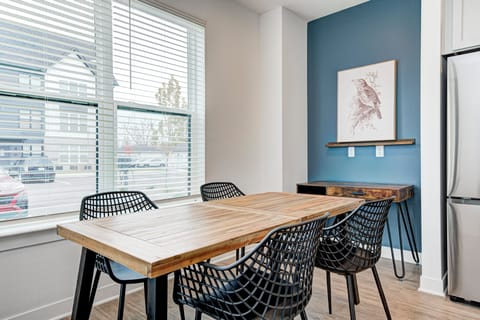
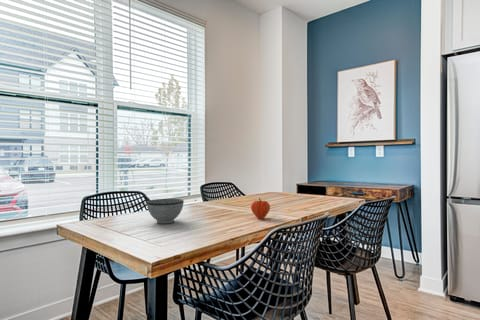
+ fruit (260, 208)
+ bowl (165, 211)
